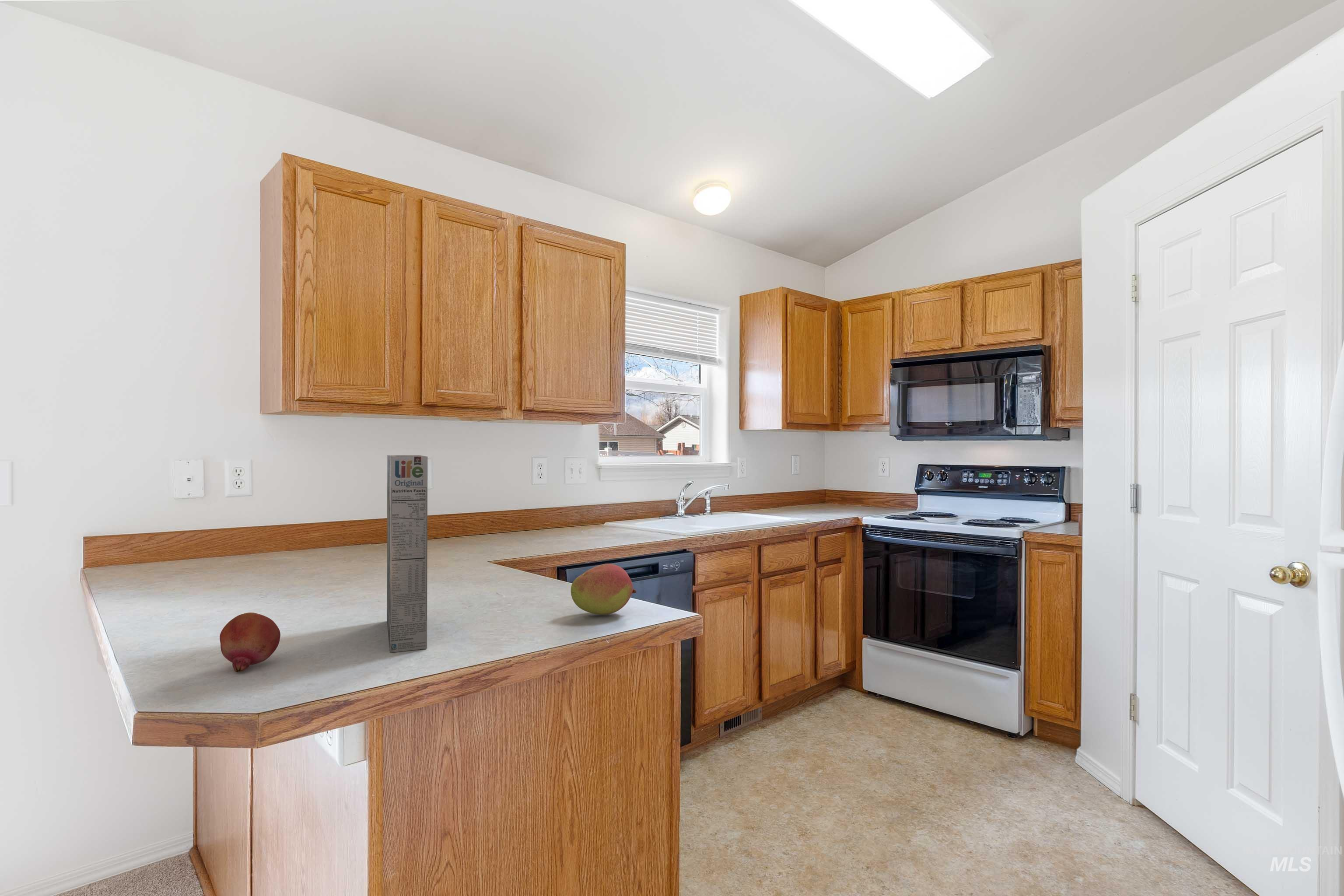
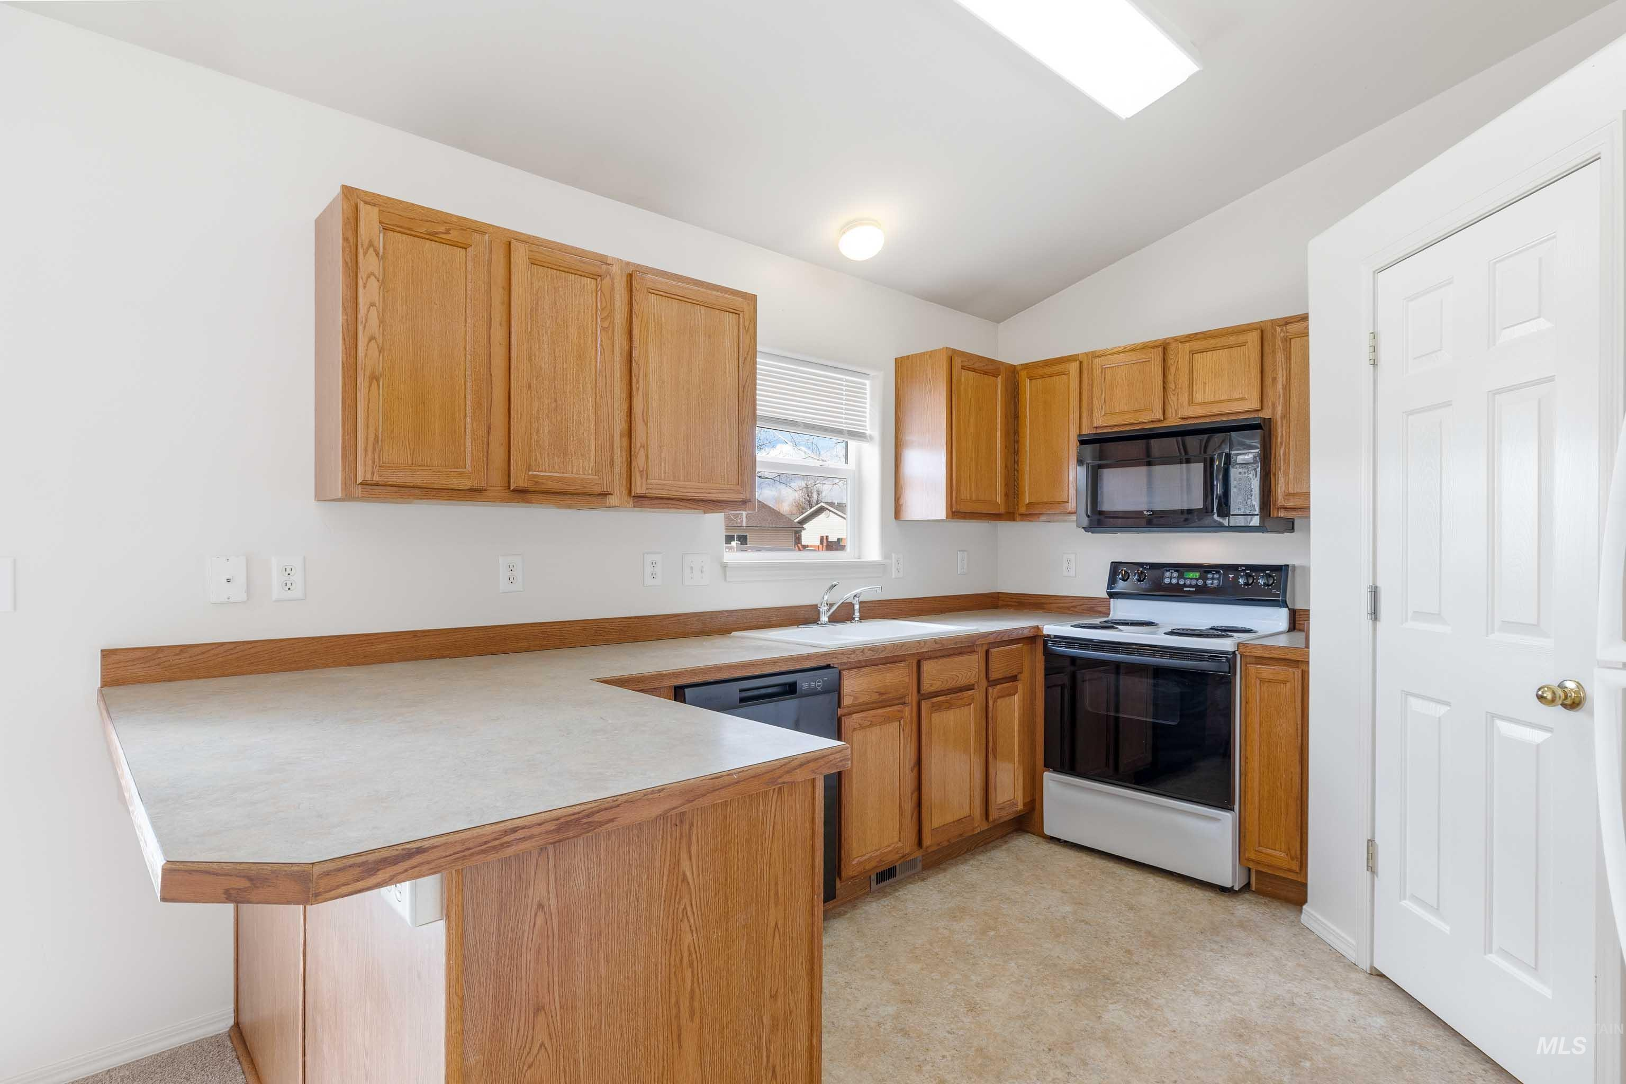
- fruit (604, 589)
- fruit (250, 639)
- cereal box (406, 544)
